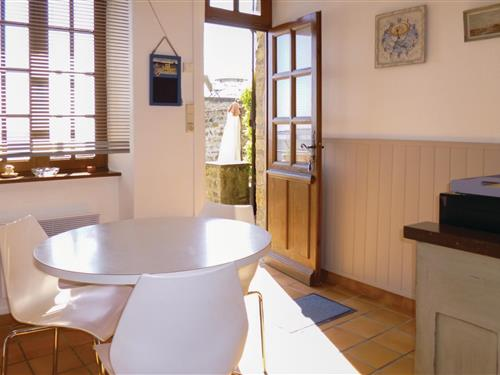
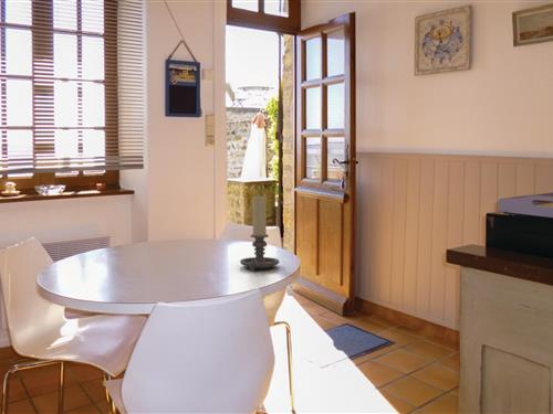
+ candle holder (258, 231)
